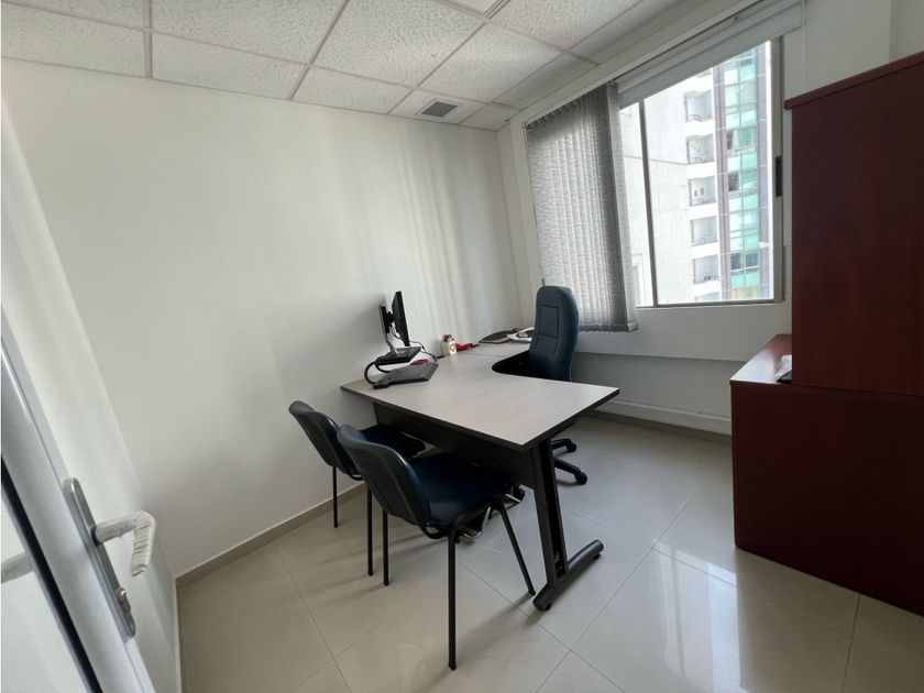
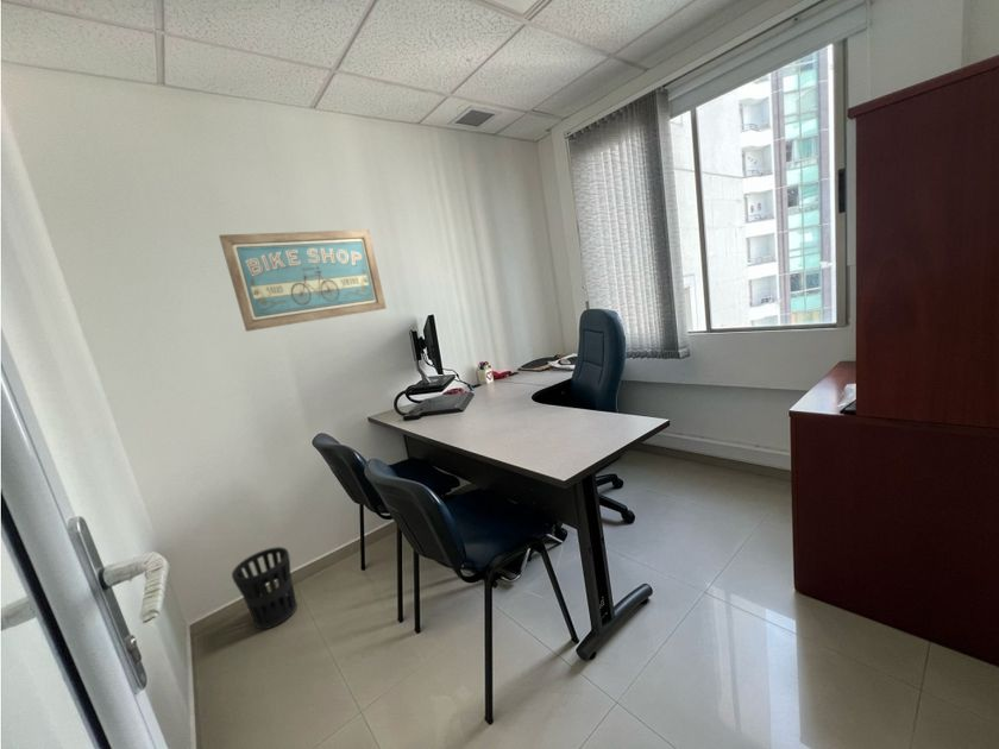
+ wall art (312, 276)
+ wastebasket (266, 587)
